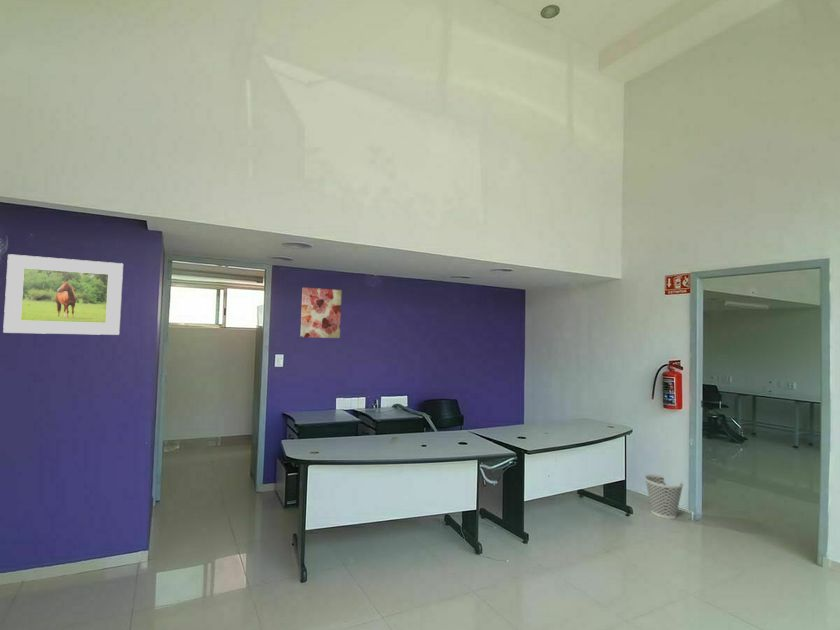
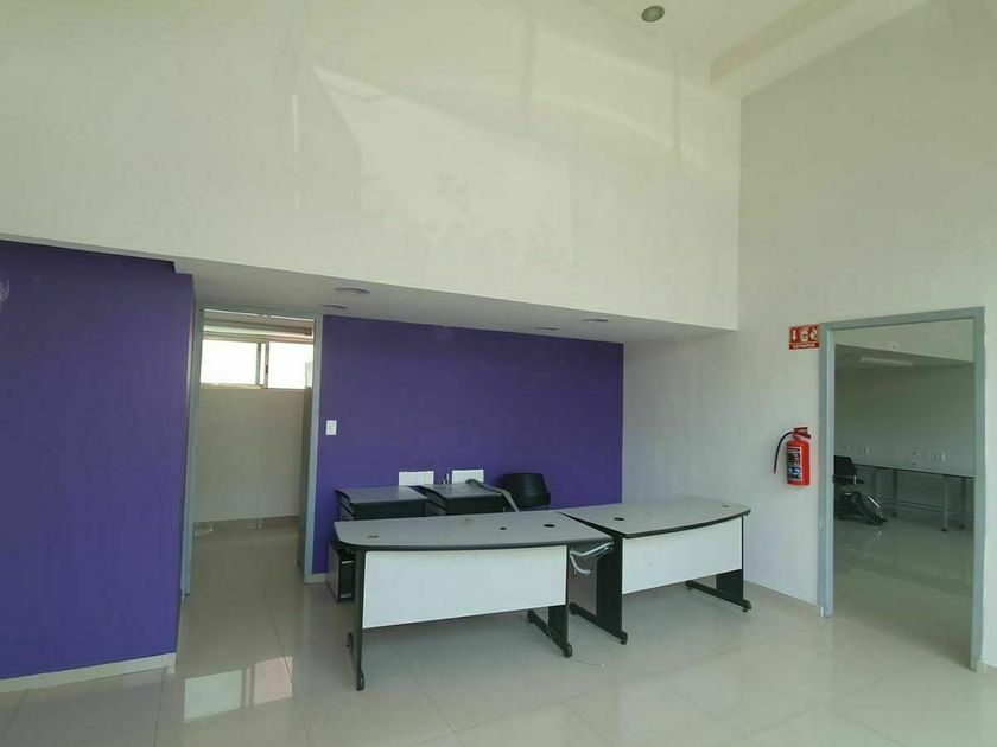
- wall art (321, 313)
- wastebasket (663, 496)
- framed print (66, 296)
